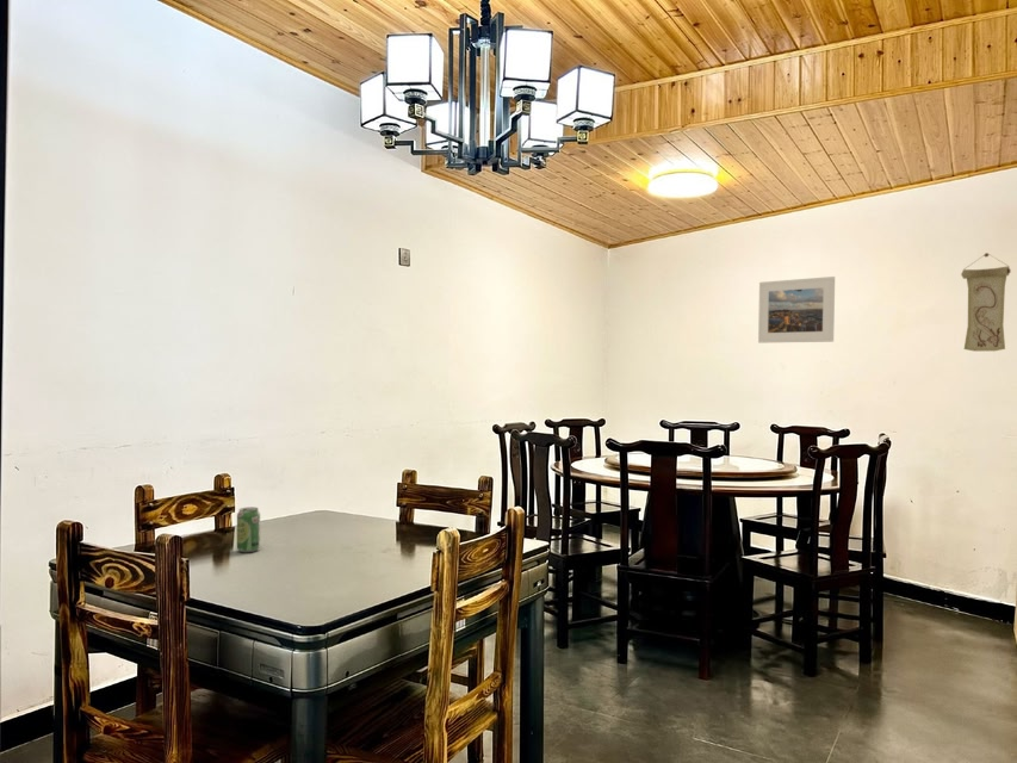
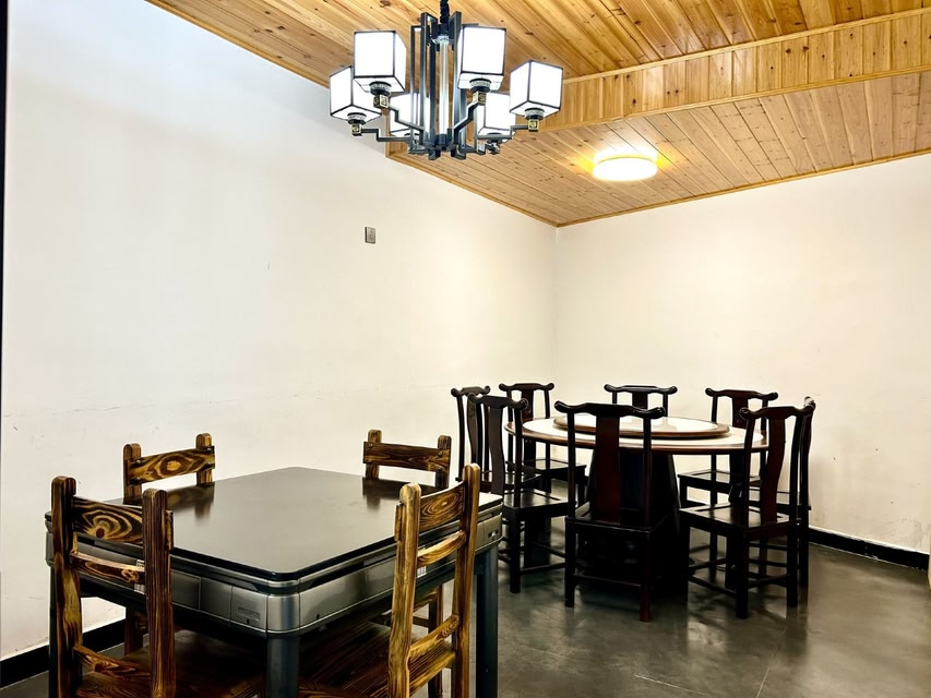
- beverage can (248, 528)
- wall scroll (985, 302)
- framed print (795, 310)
